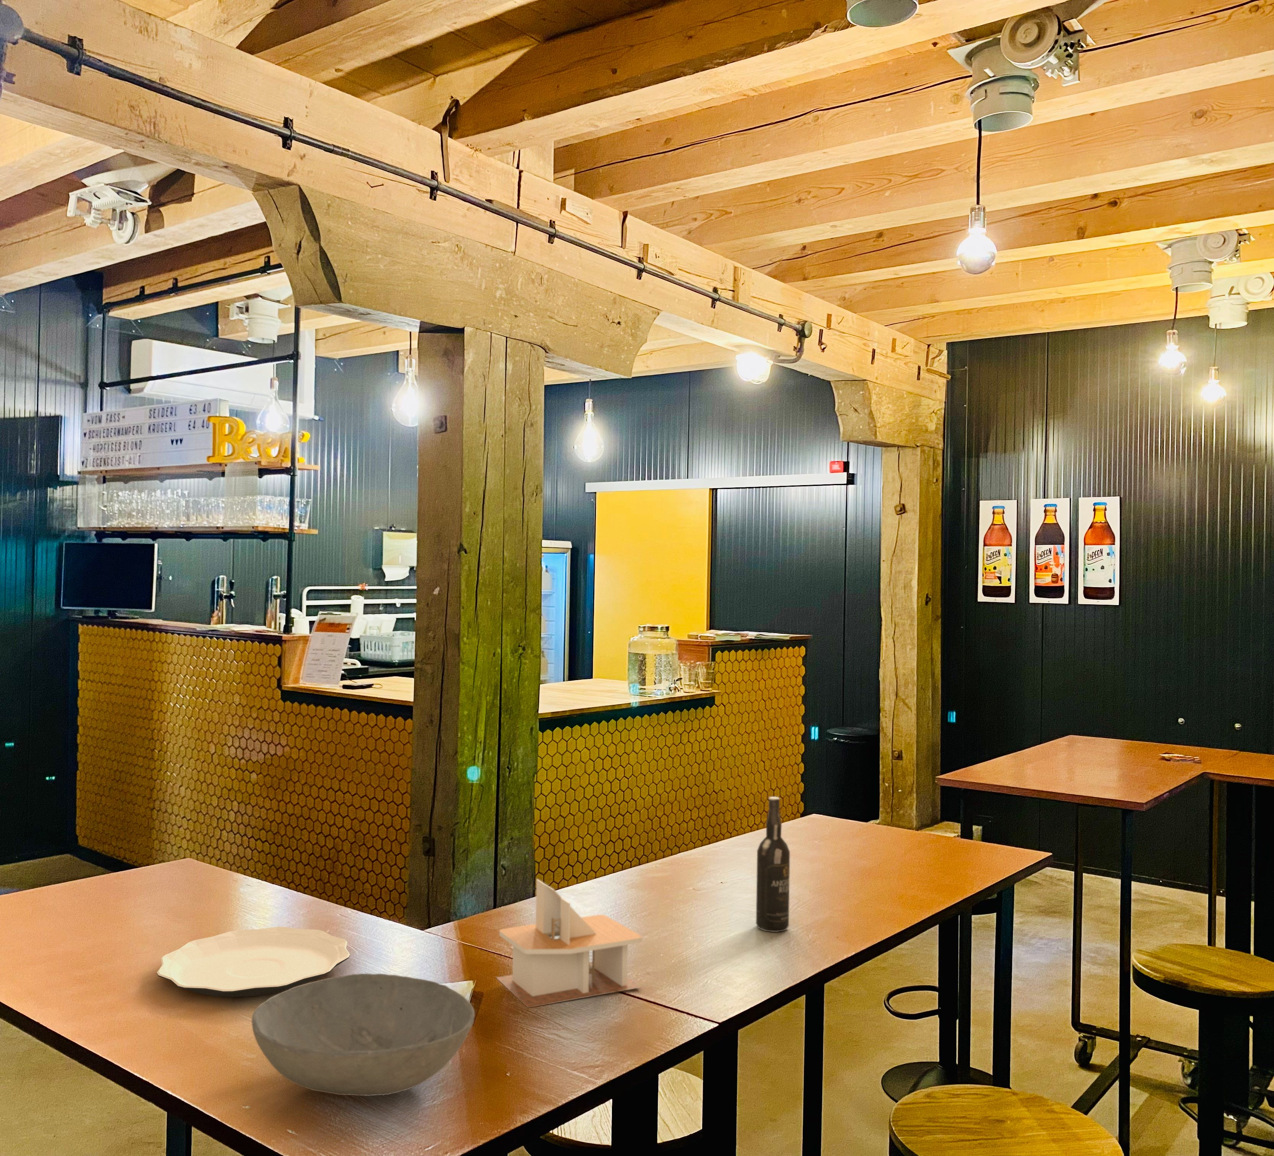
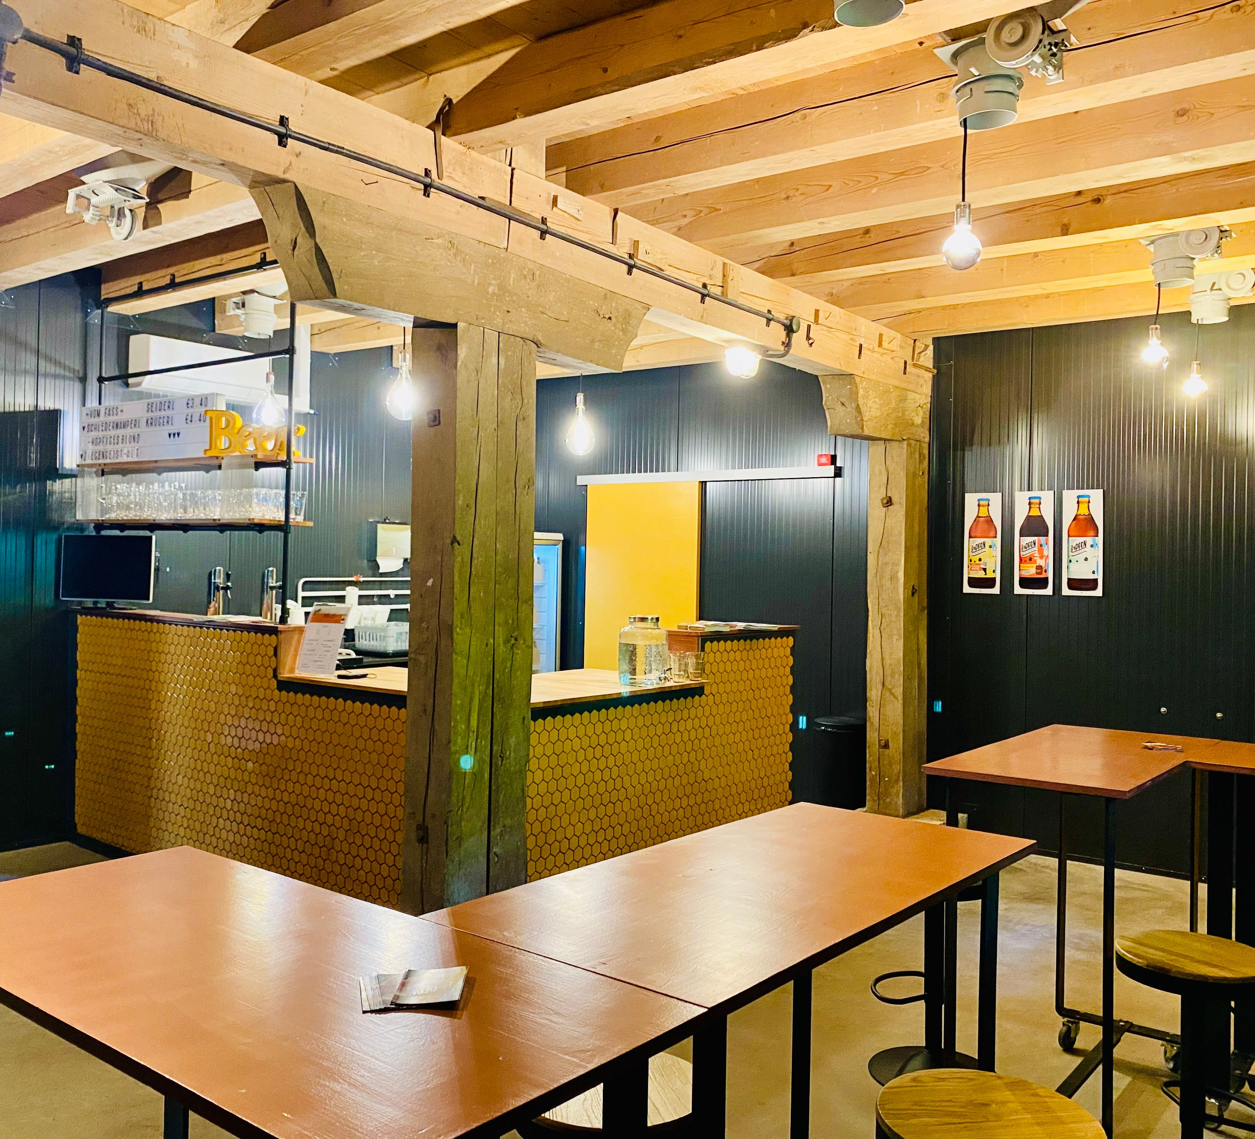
- wine bottle (774, 862)
- plate (256, 963)
- napkin holder (569, 933)
- bowl (364, 1046)
